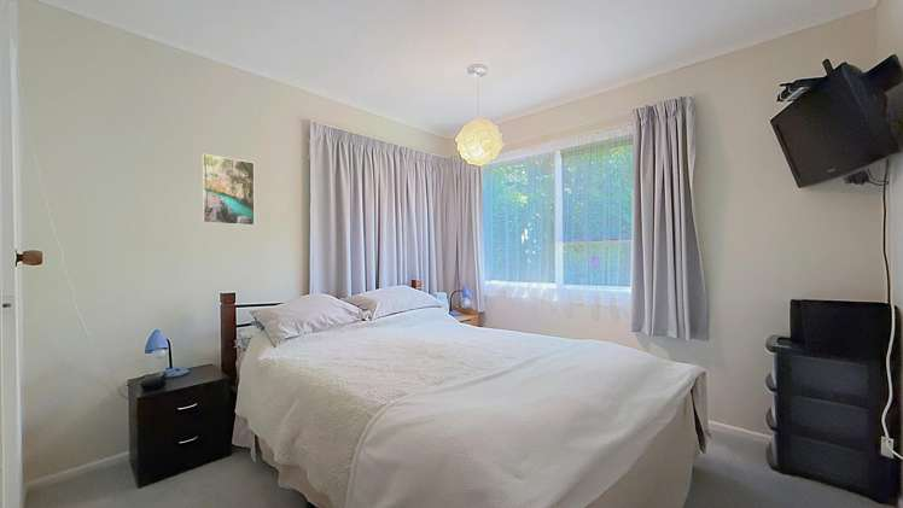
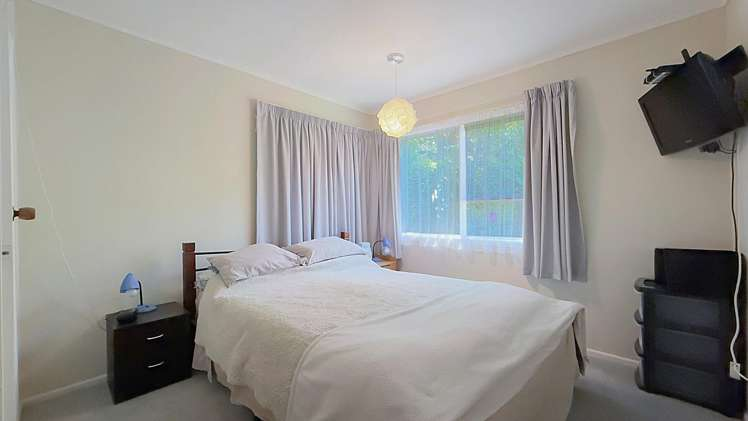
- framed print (228, 191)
